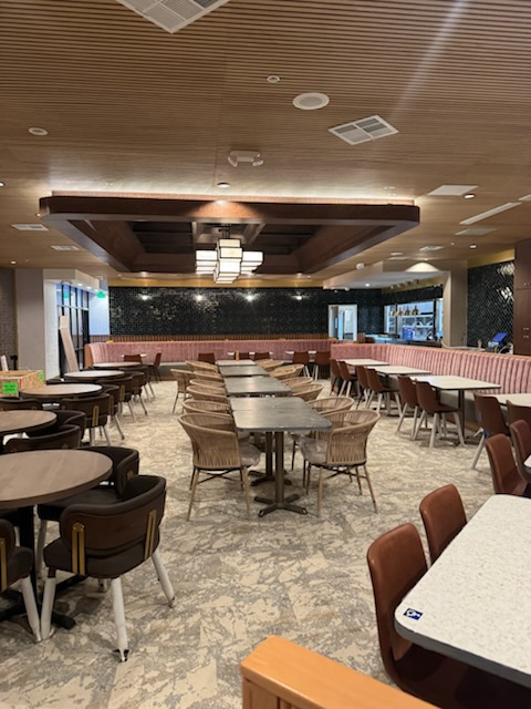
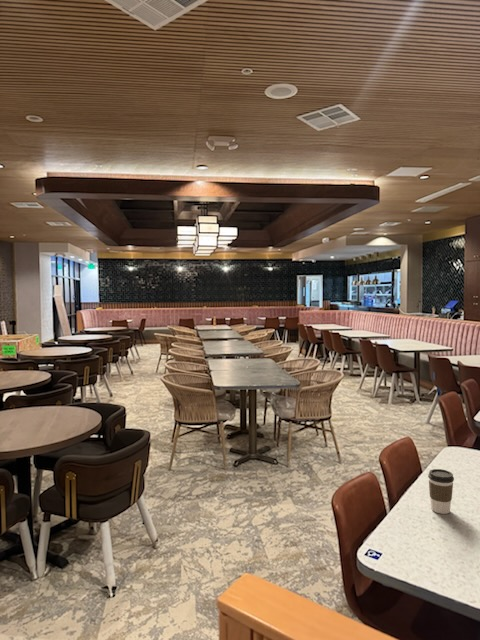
+ coffee cup (440, 491)
